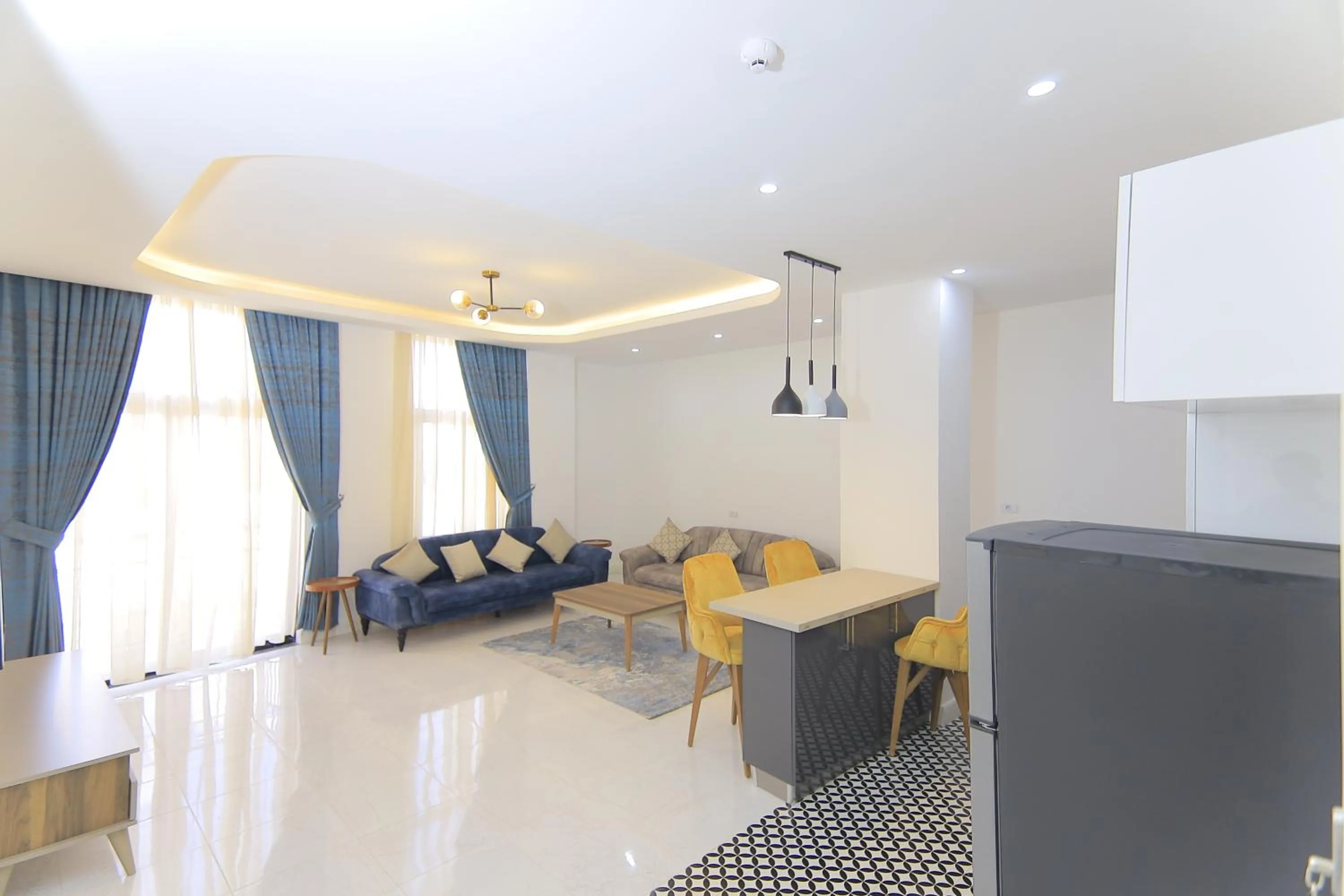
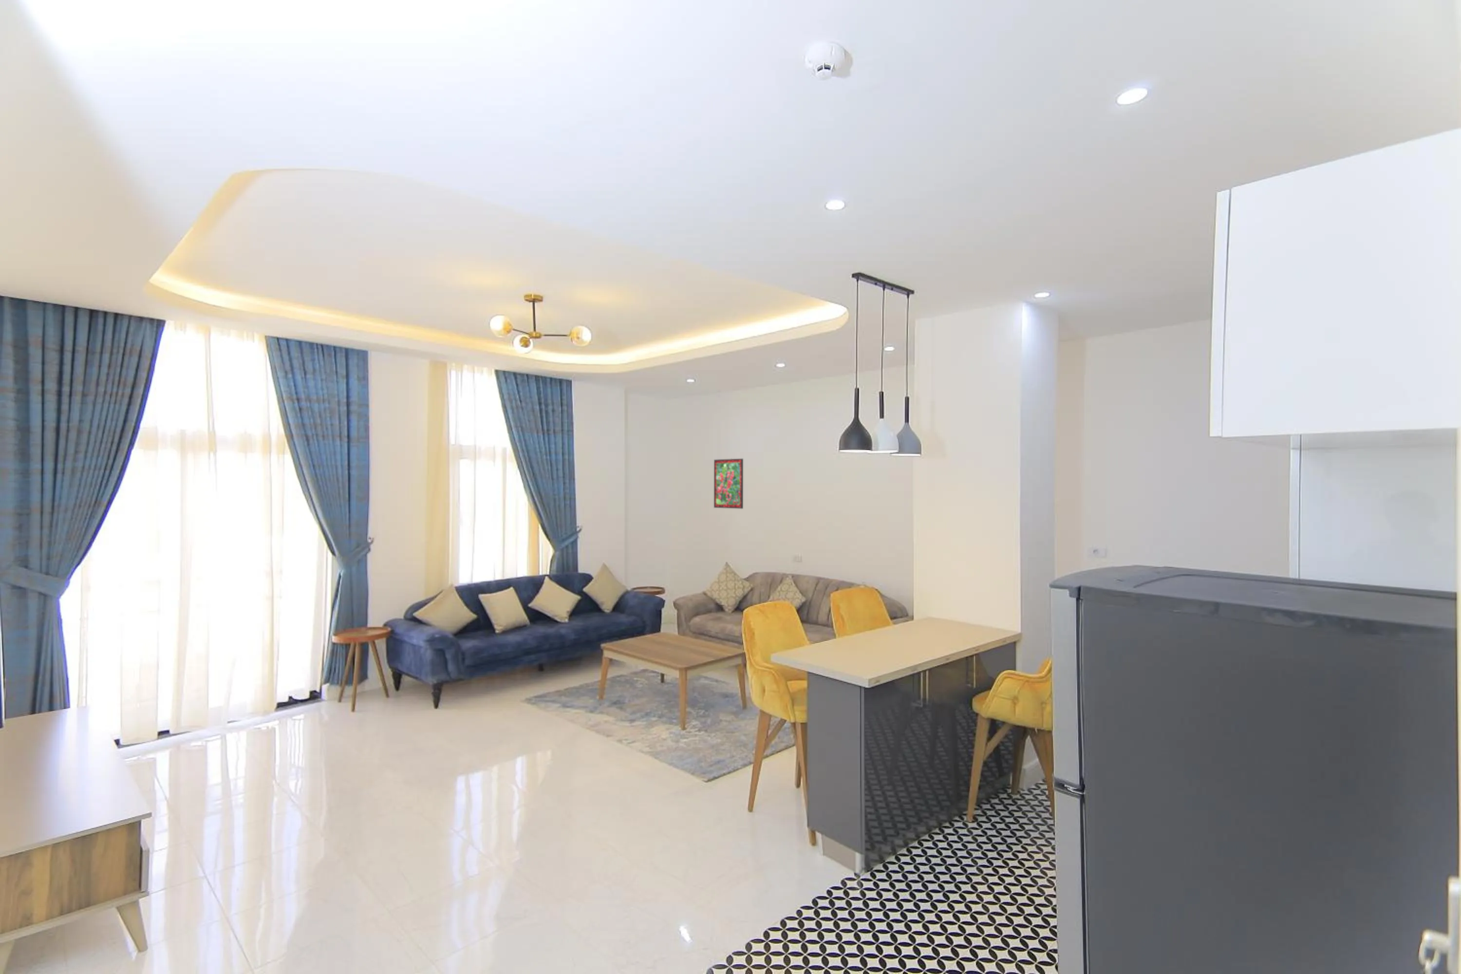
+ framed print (728, 484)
